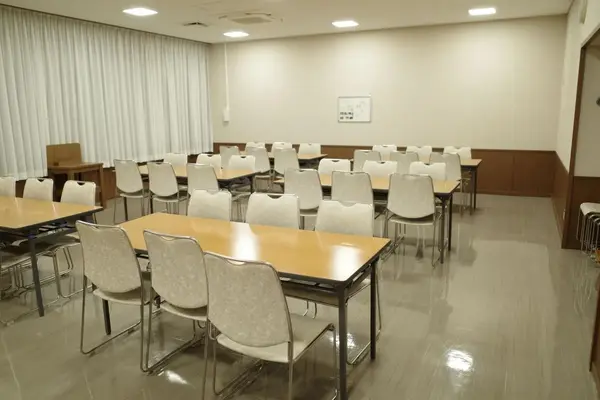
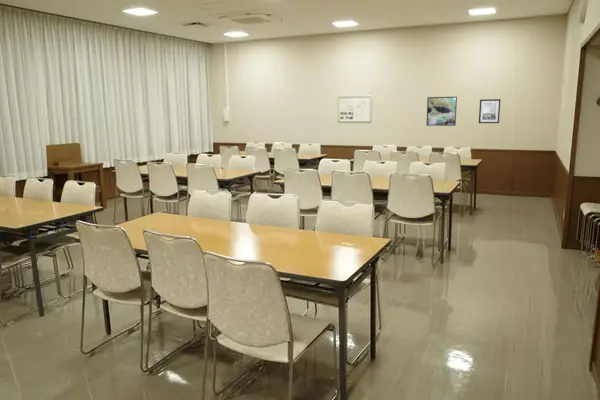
+ wall art (489, 111)
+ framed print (441, 111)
